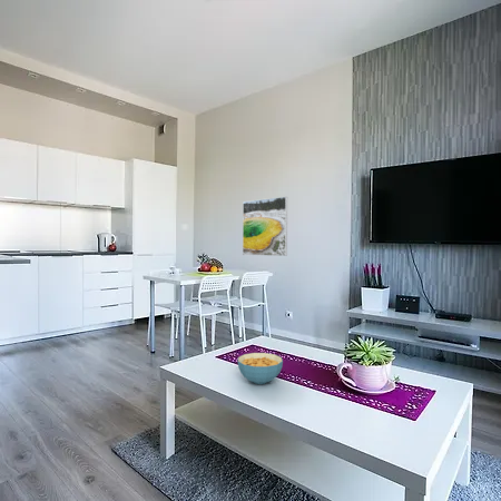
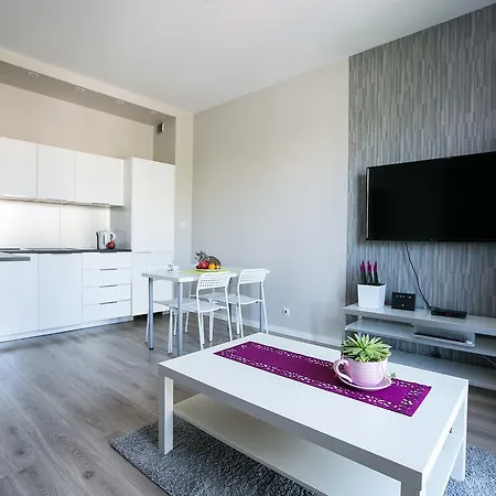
- cereal bowl (259, 370)
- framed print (264, 227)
